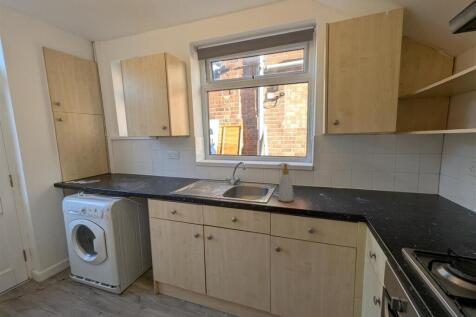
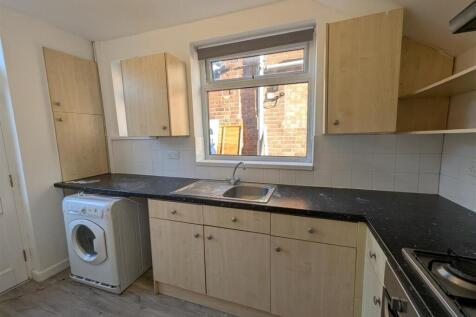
- soap bottle (285, 181)
